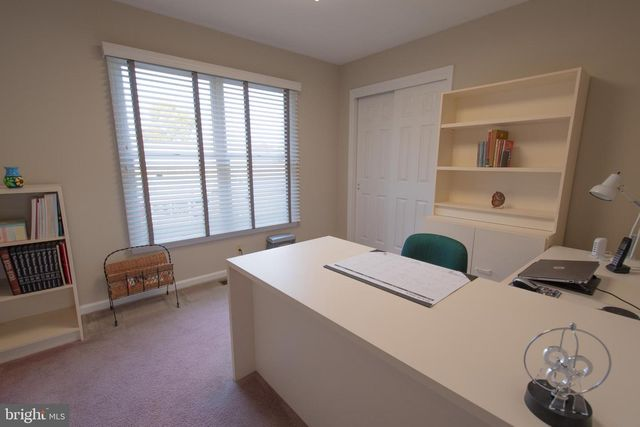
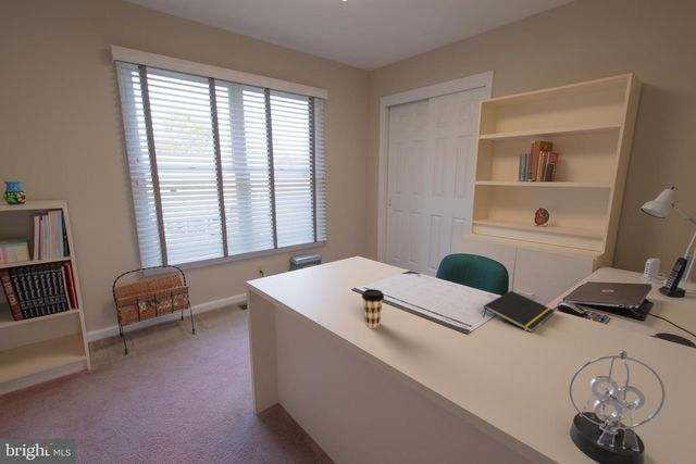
+ coffee cup (372, 309)
+ notepad (520, 309)
